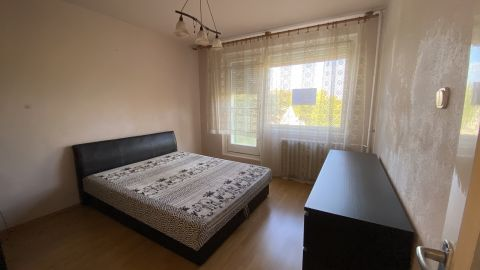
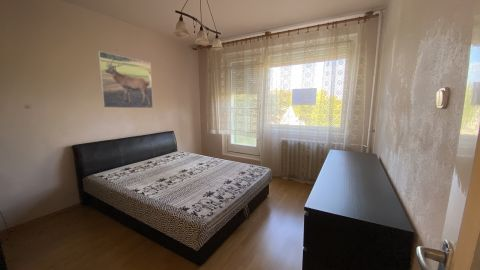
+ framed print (128, 83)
